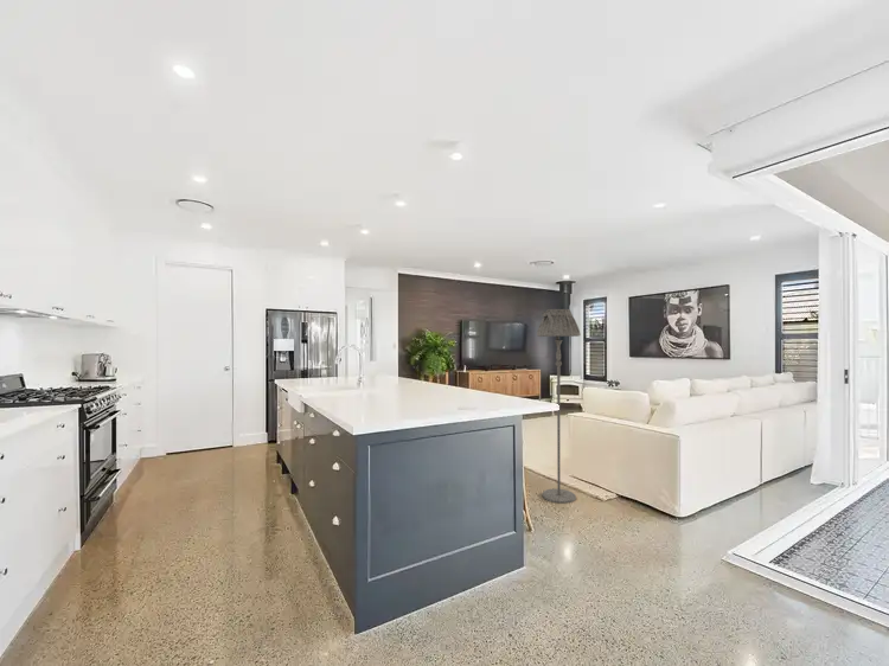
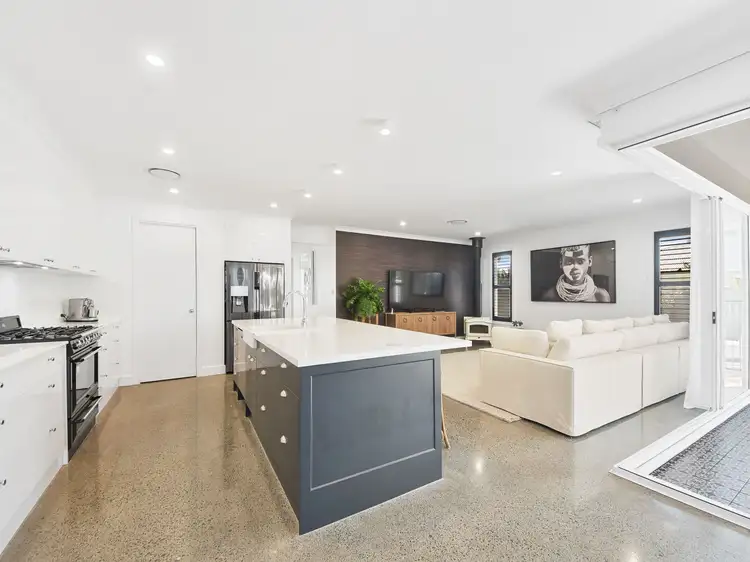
- floor lamp (558, 403)
